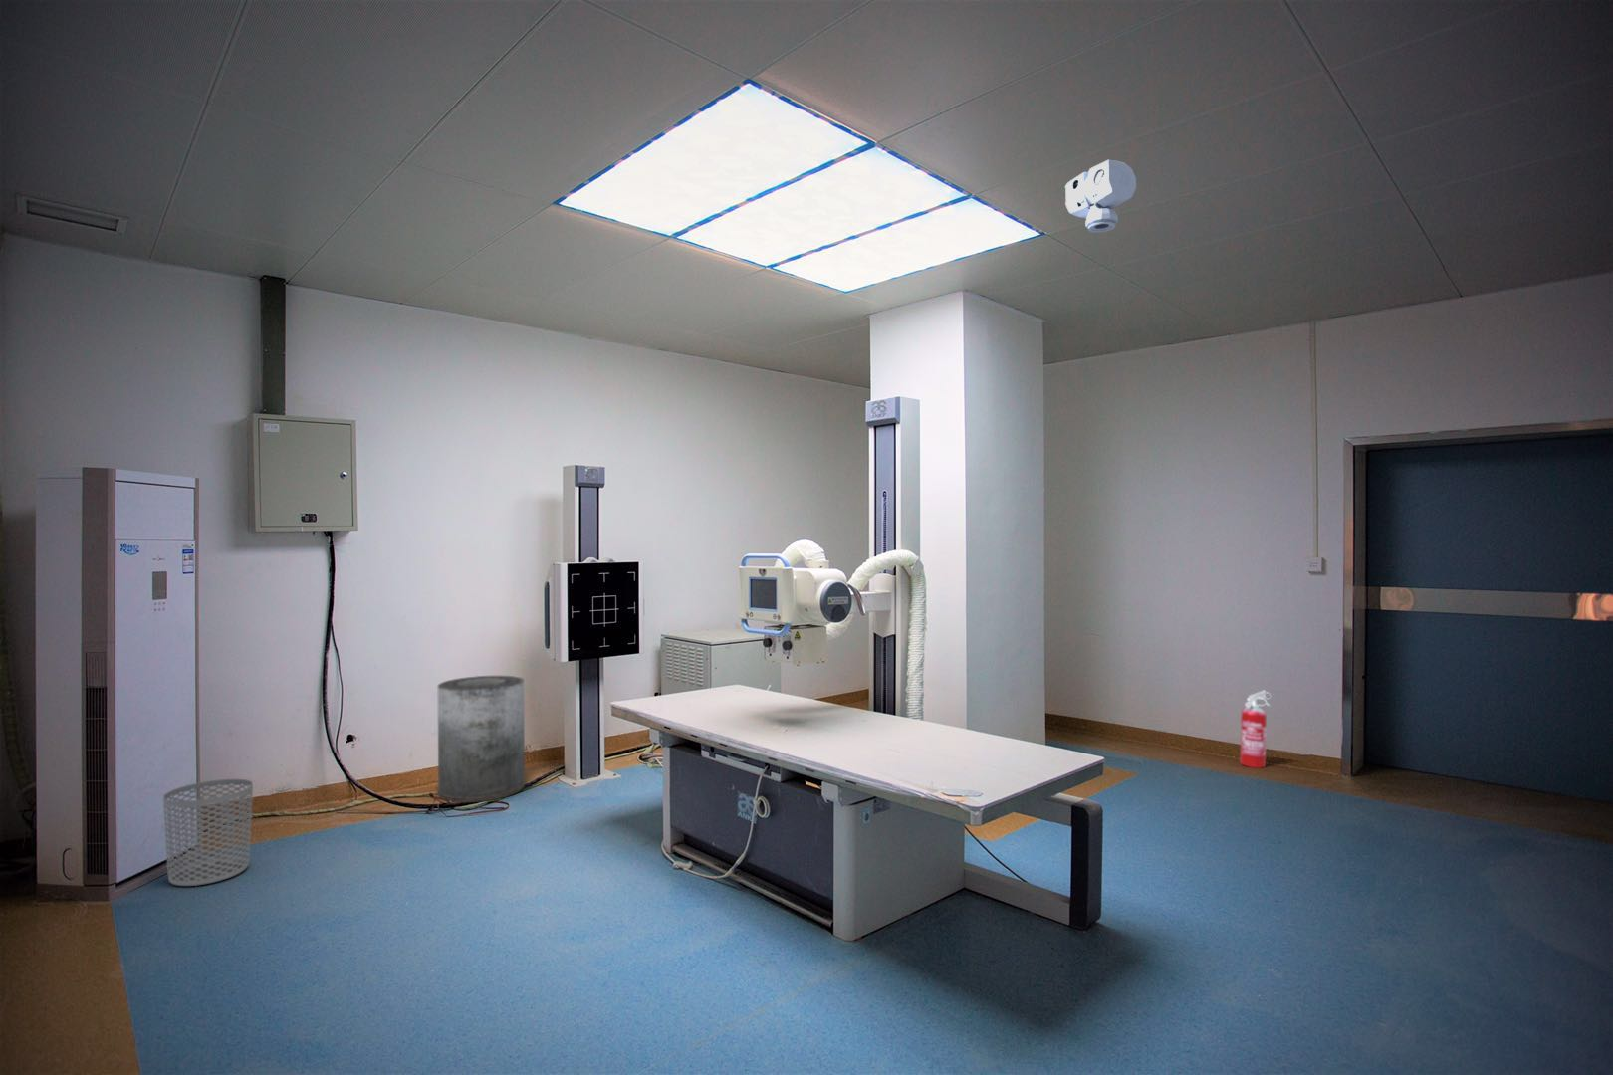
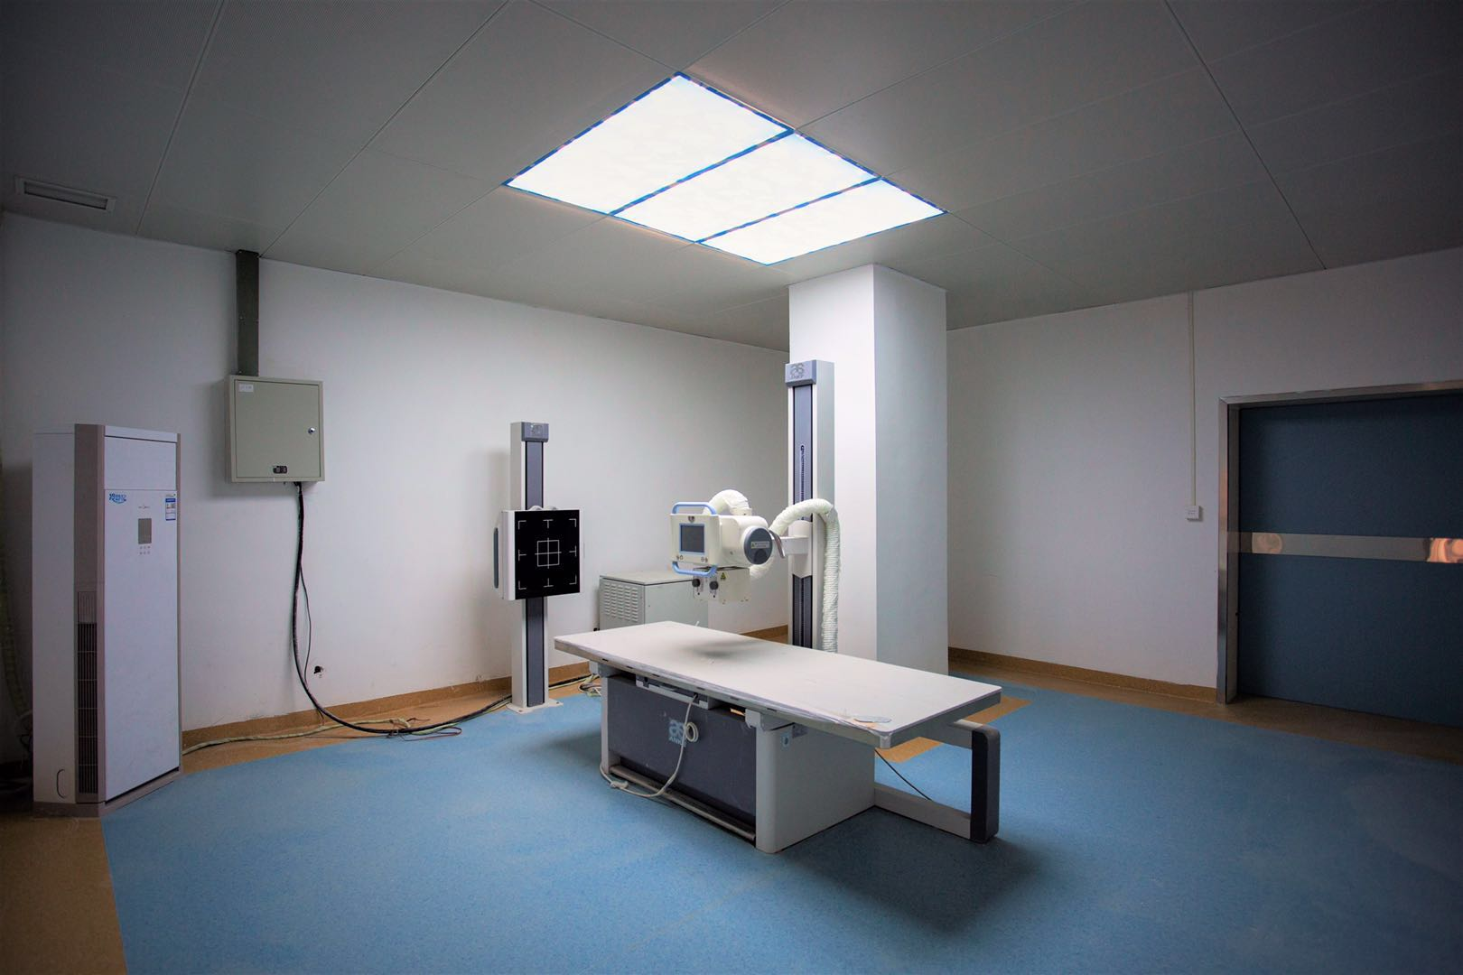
- trash can (482, 735)
- waste bin (209, 831)
- security camera (1099, 199)
- fire extinguisher (1255, 727)
